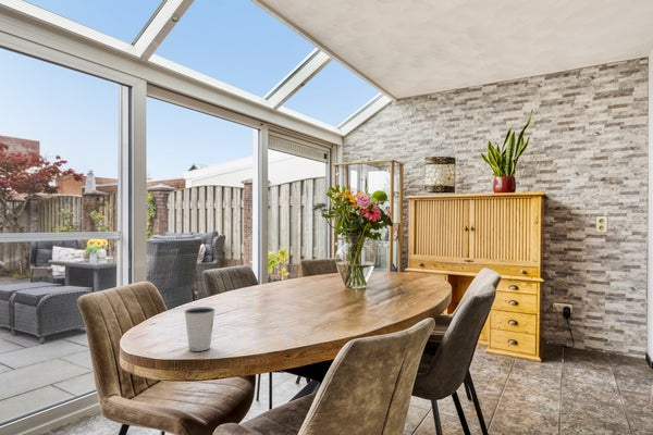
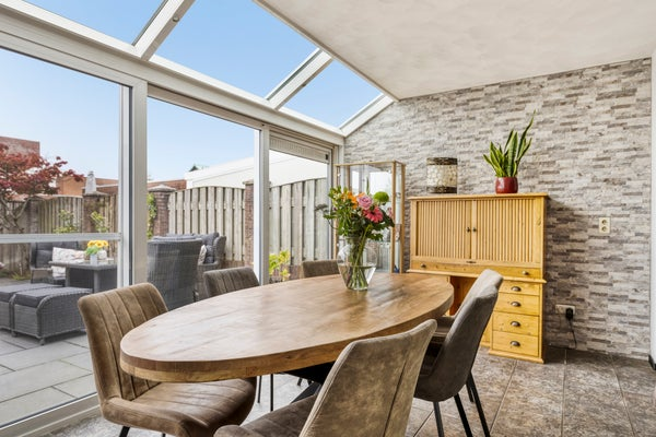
- dixie cup (199, 328)
